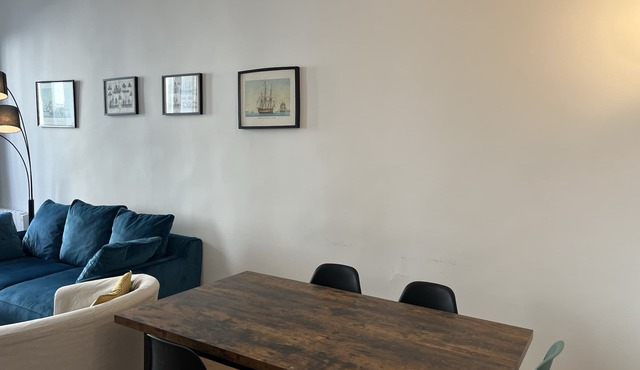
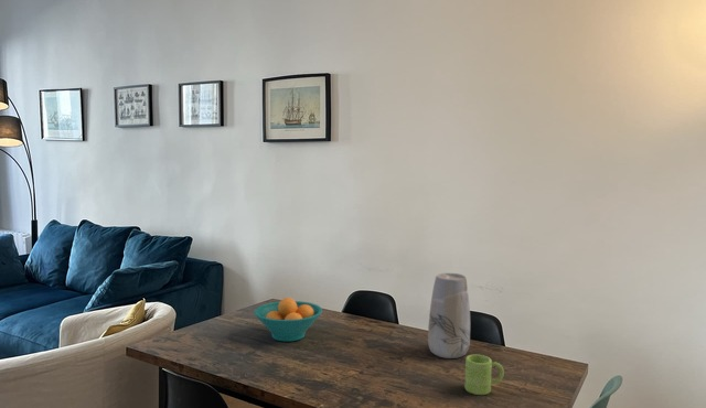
+ vase (449, 314)
+ mug (484, 374)
+ fruit bowl (288, 316)
